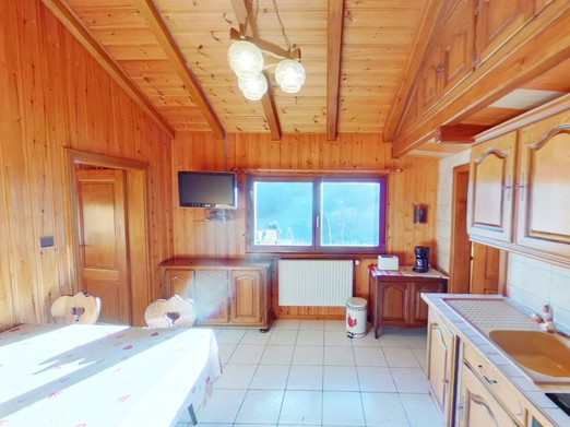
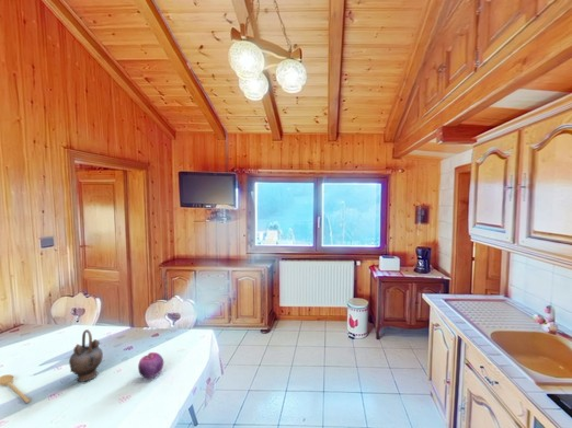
+ spoon (14, 389)
+ fruit (151, 365)
+ teapot (87, 355)
